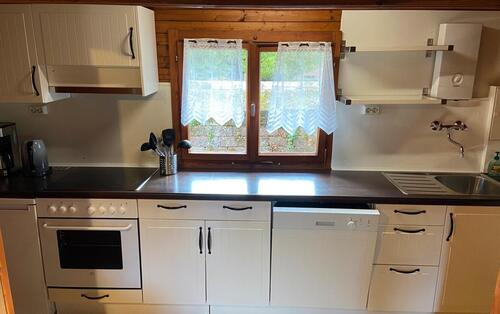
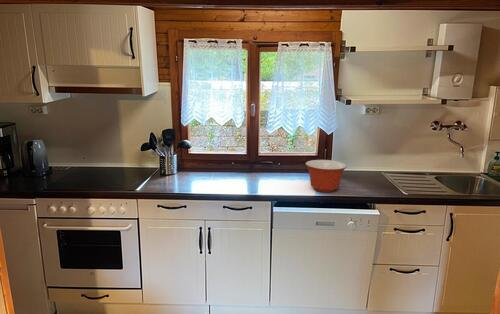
+ mixing bowl (325, 176)
